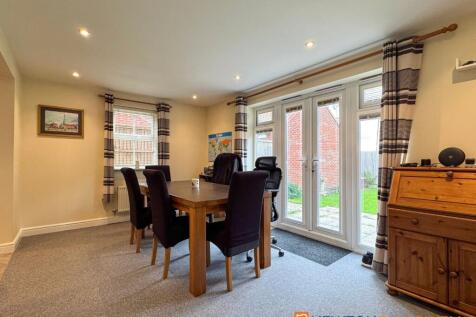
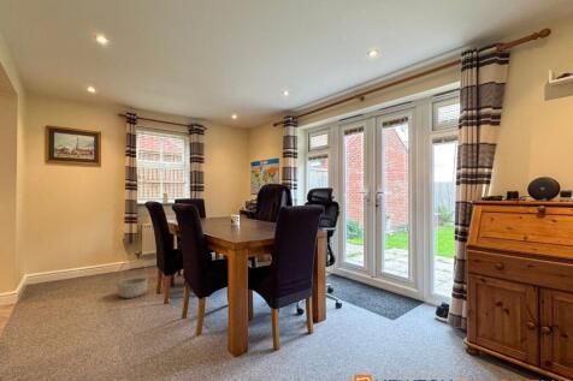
+ basket (132, 278)
